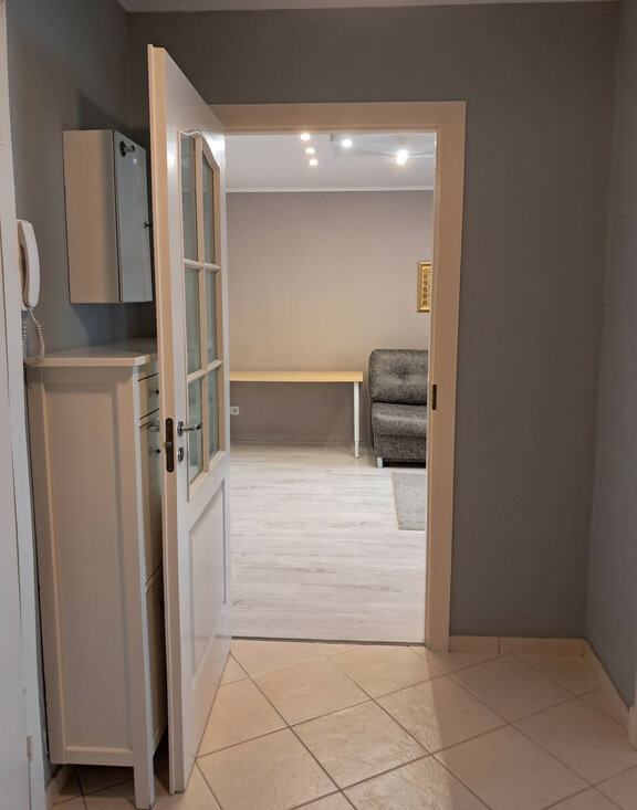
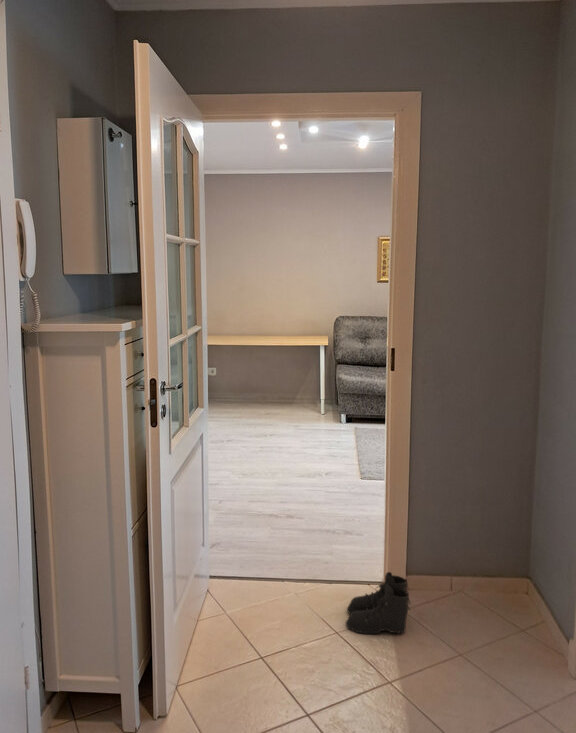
+ boots (378, 599)
